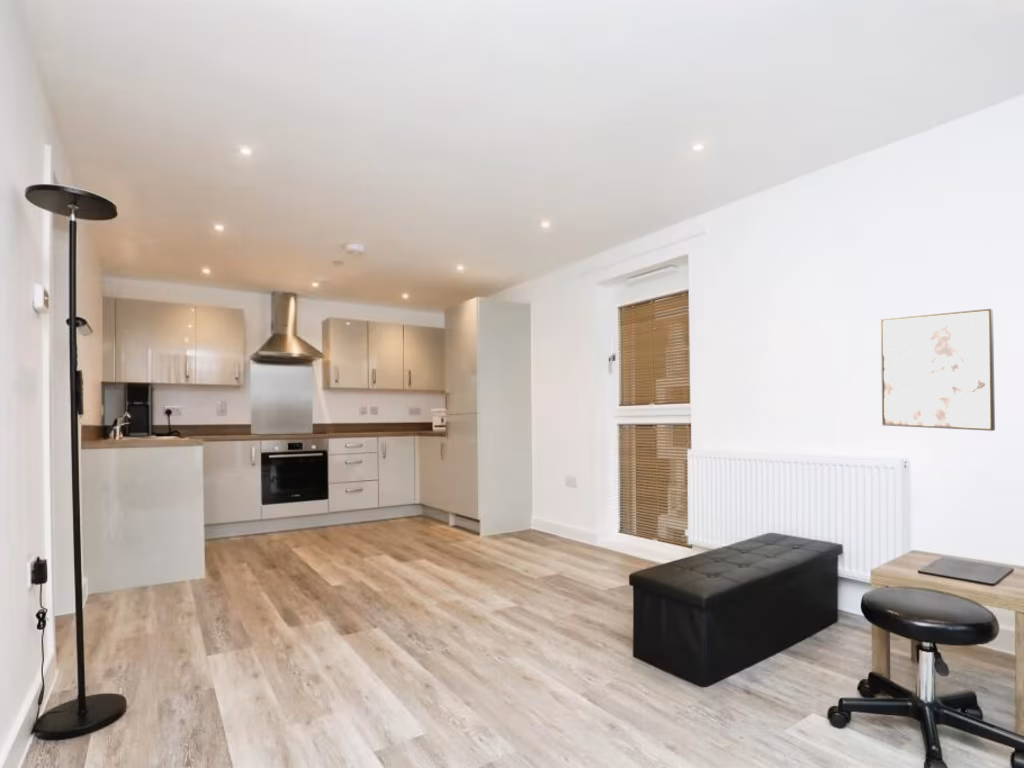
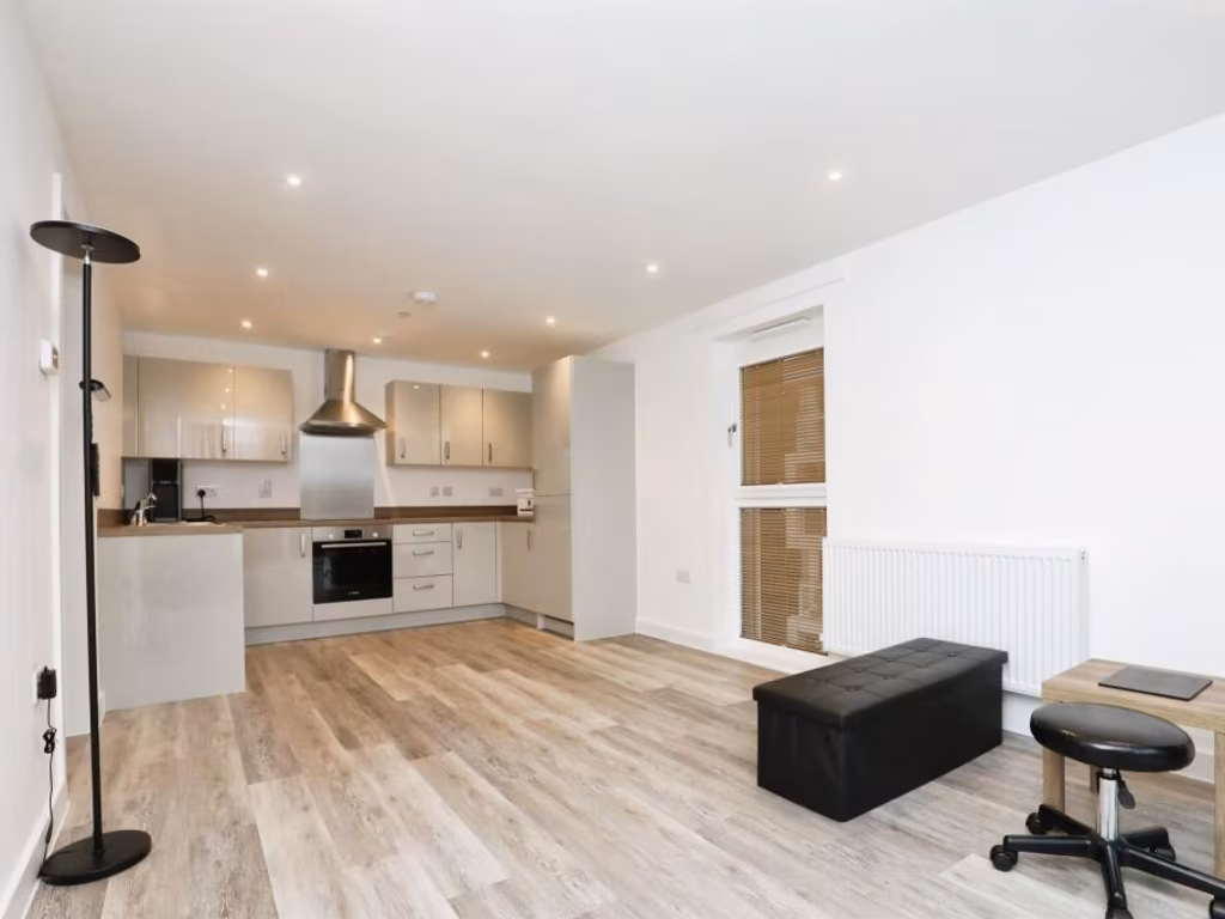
- wall art (933, 371)
